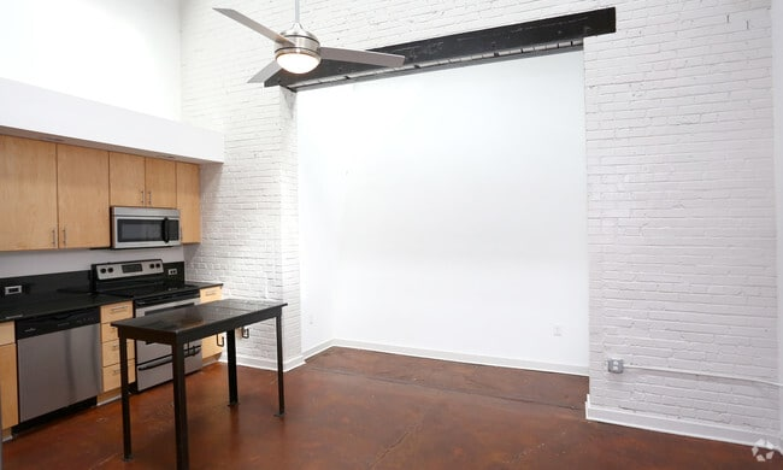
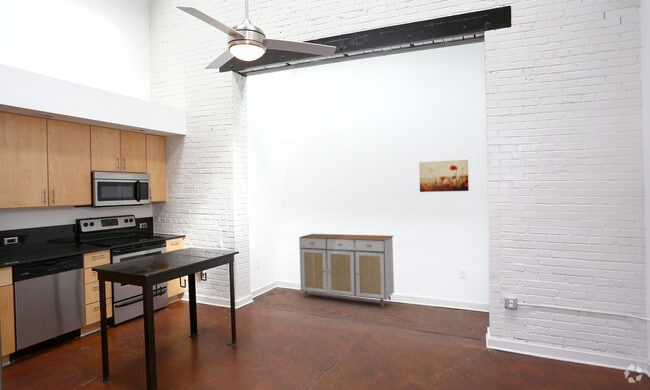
+ wall art (443, 176)
+ sideboard (345, 267)
